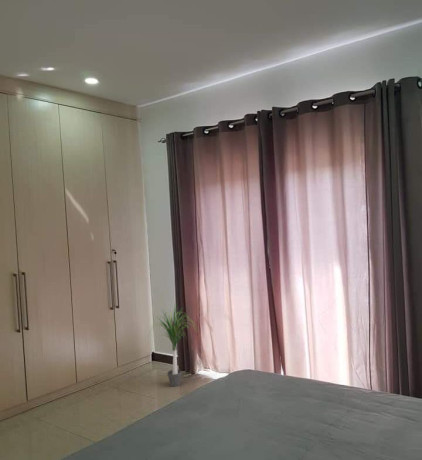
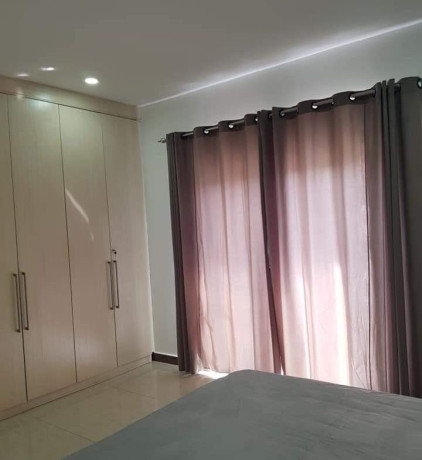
- potted plant (173, 342)
